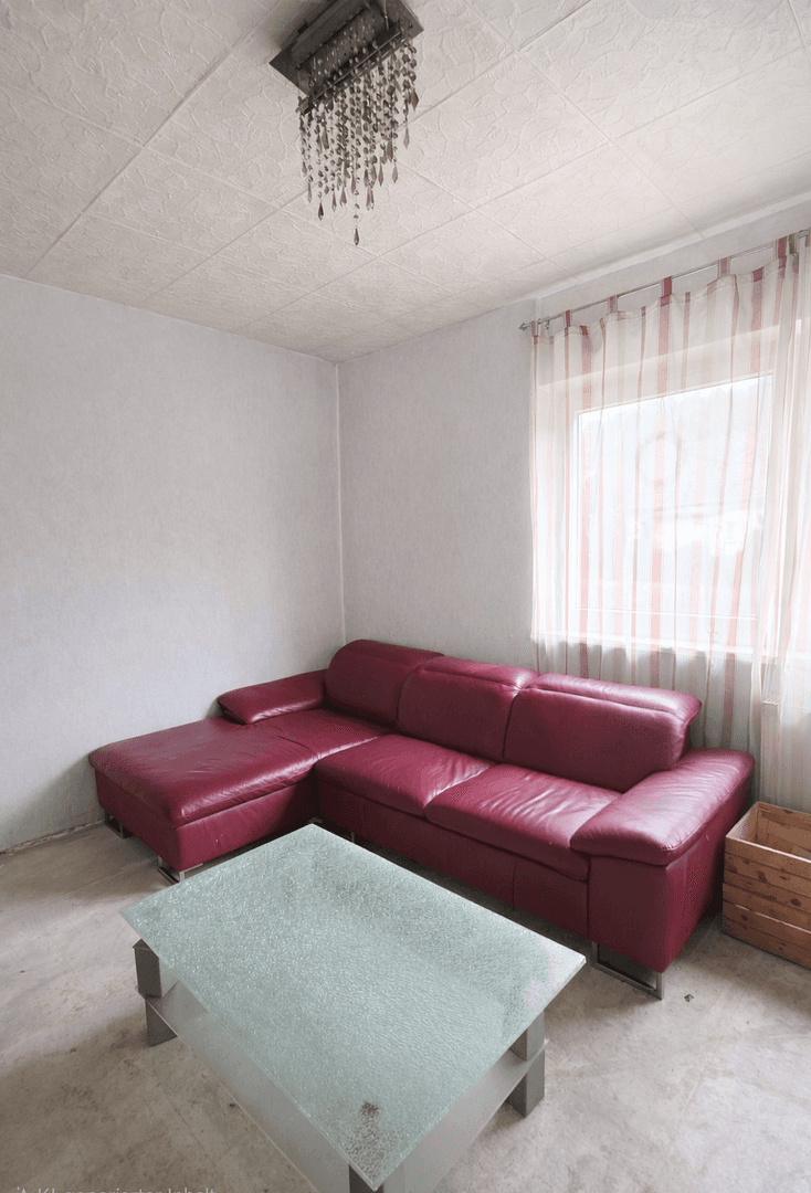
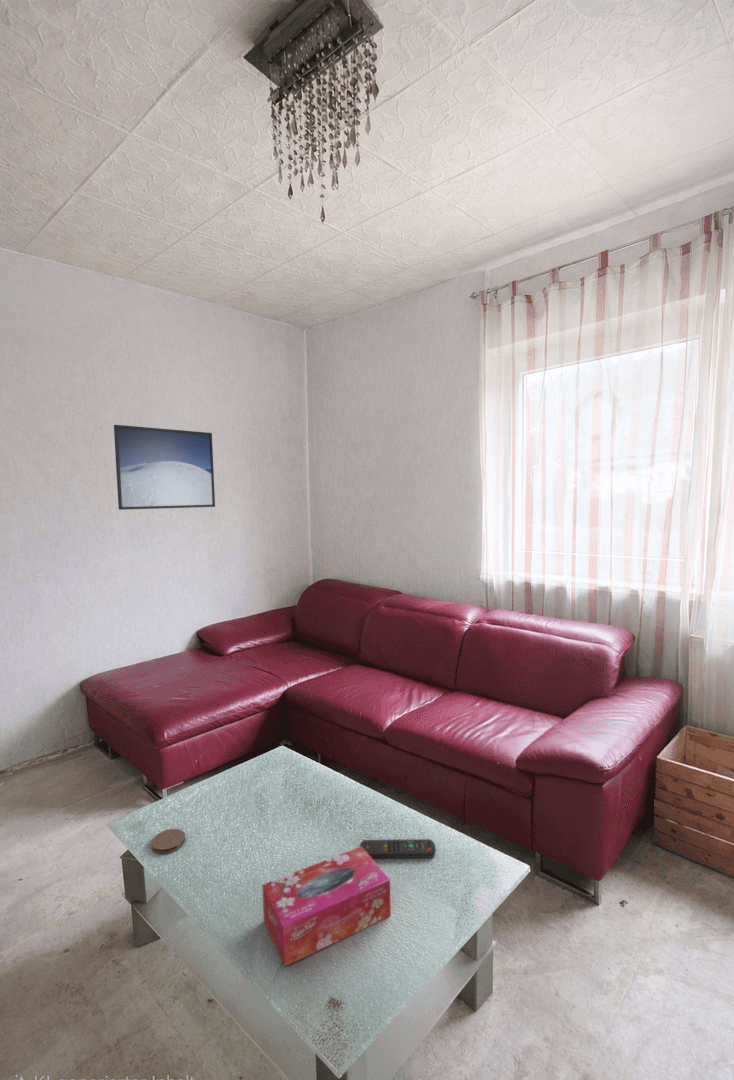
+ tissue box (326, 900)
+ remote control (397, 848)
+ coaster (168, 841)
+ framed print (168, 468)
